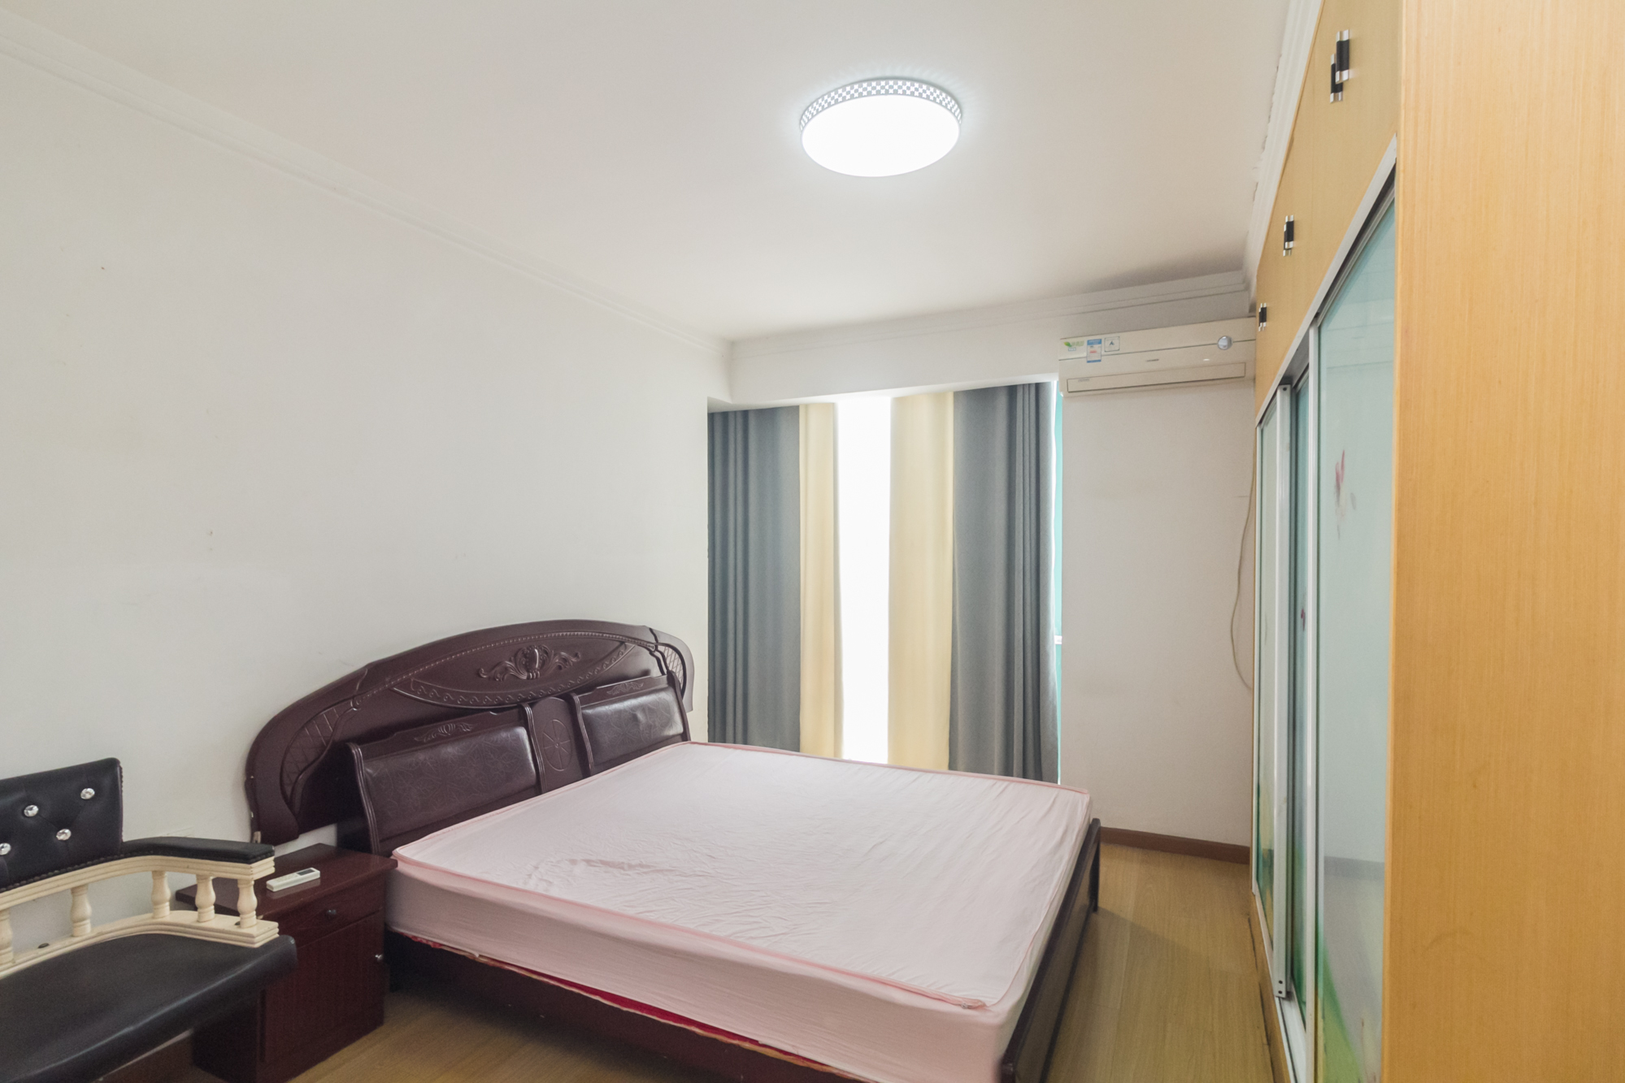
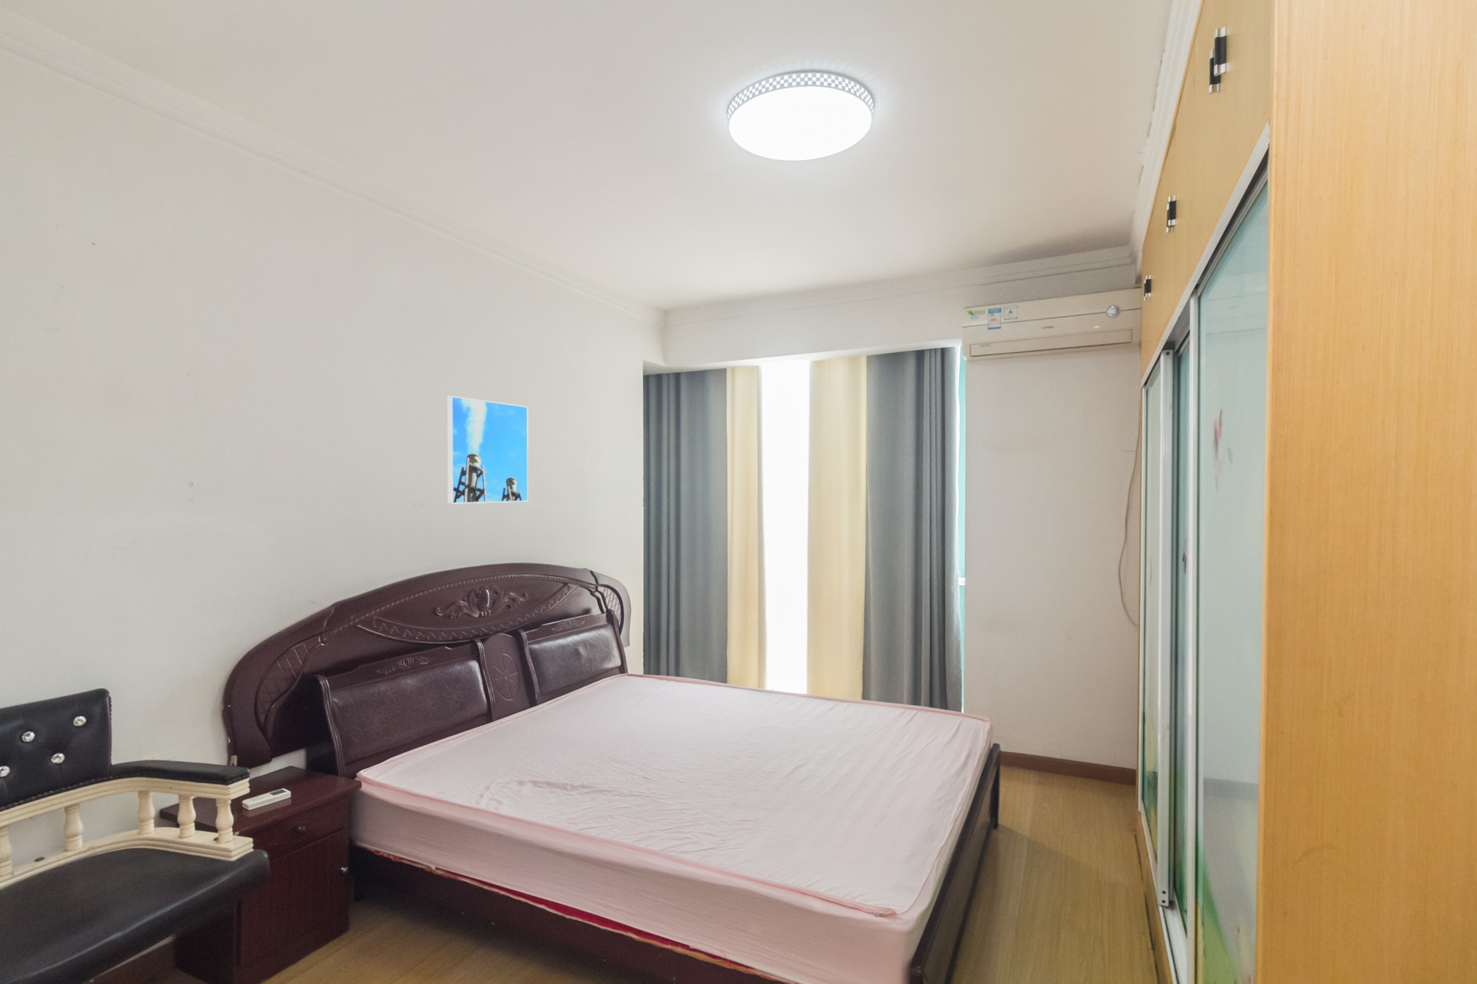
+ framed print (490, 451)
